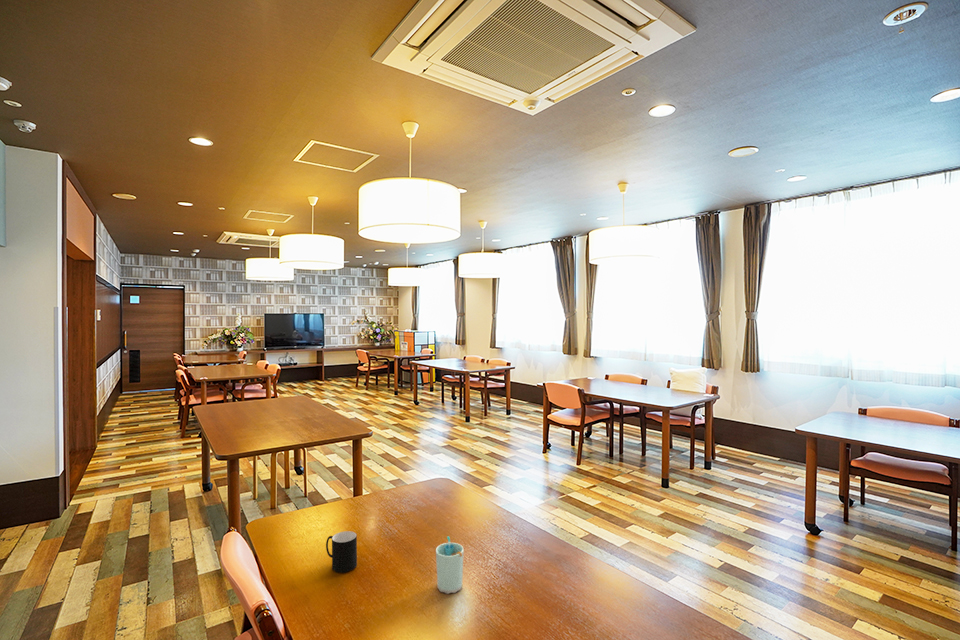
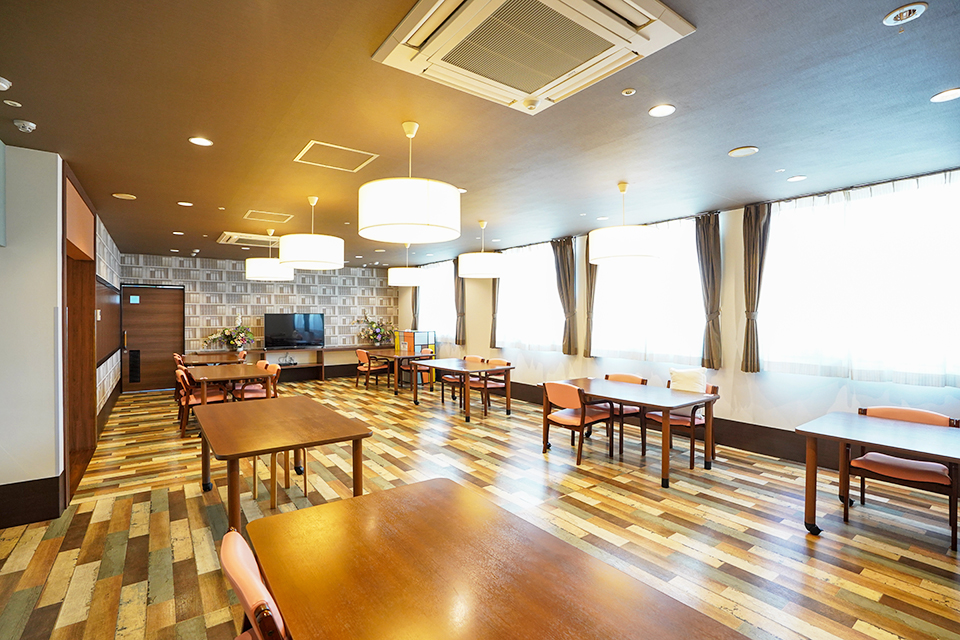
- cup (340, 550)
- cup (450, 564)
